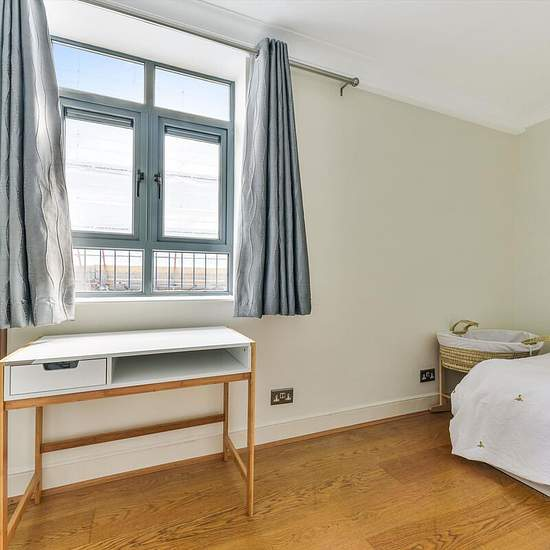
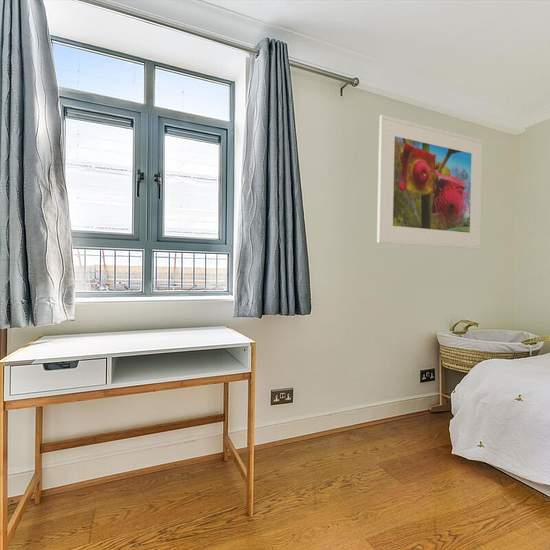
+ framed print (433, 187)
